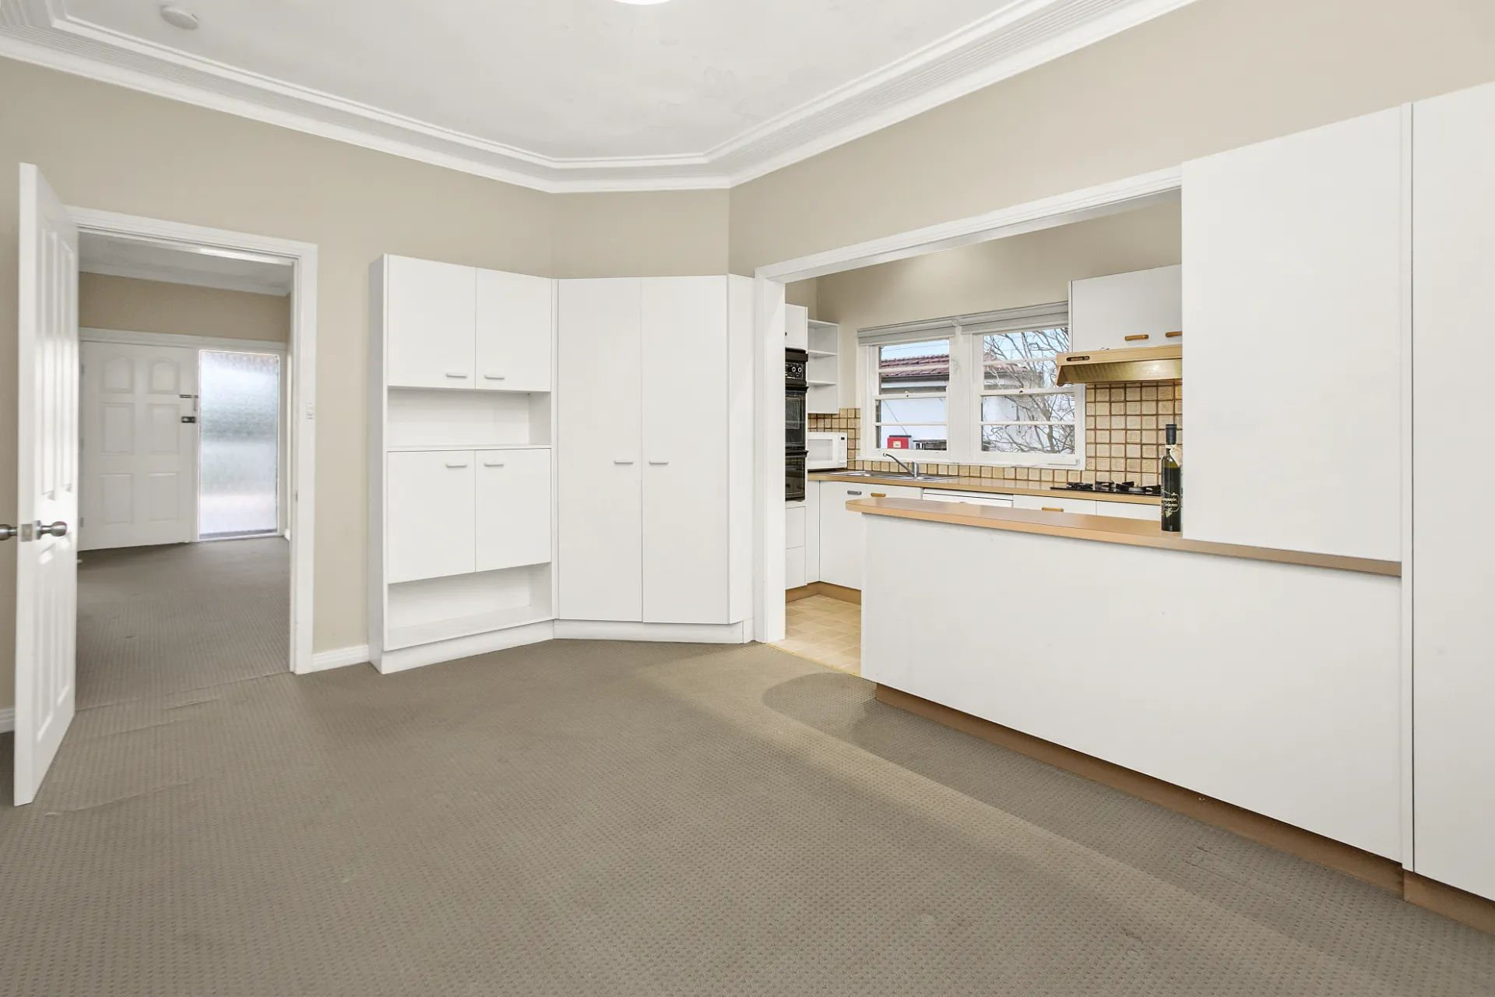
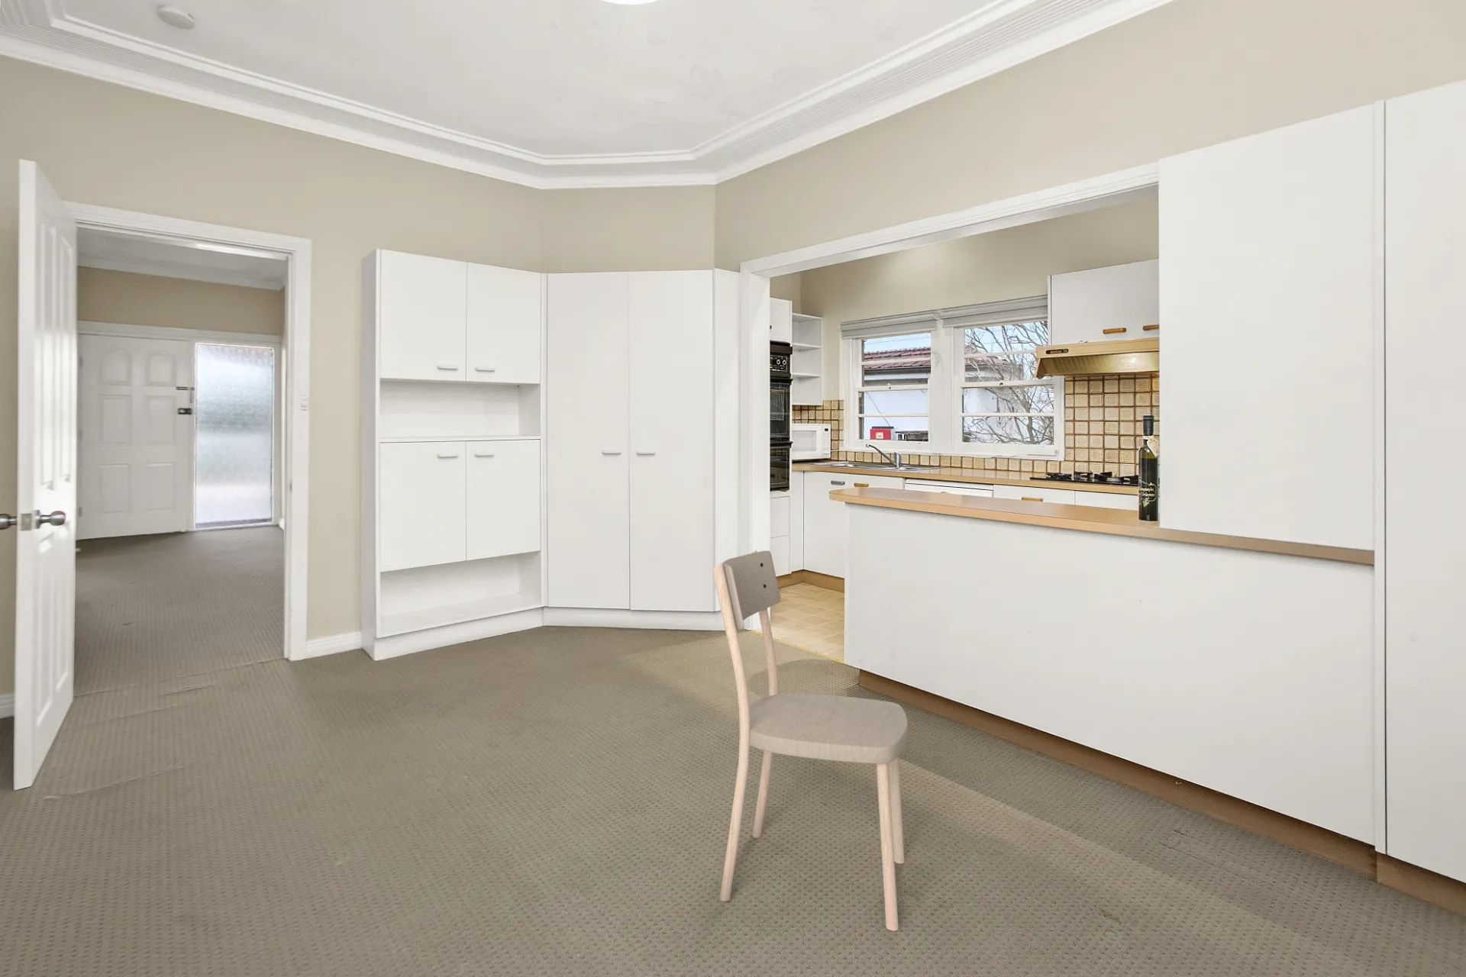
+ dining chair (814, 719)
